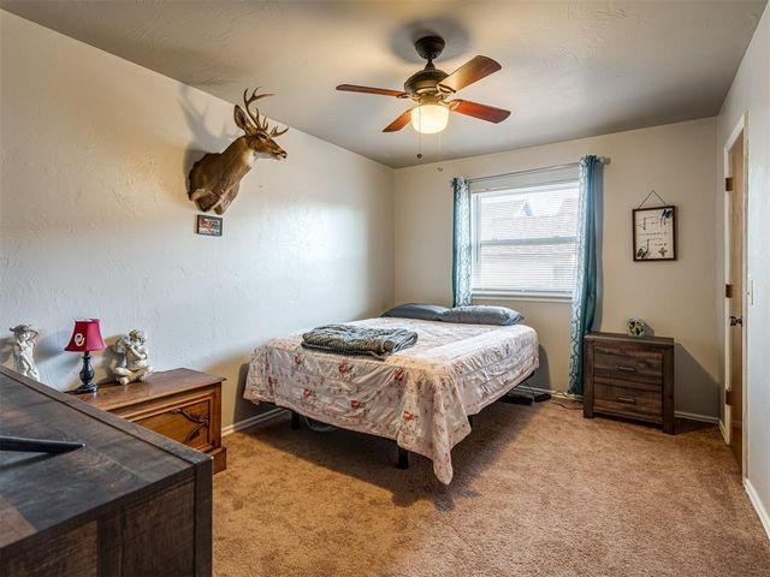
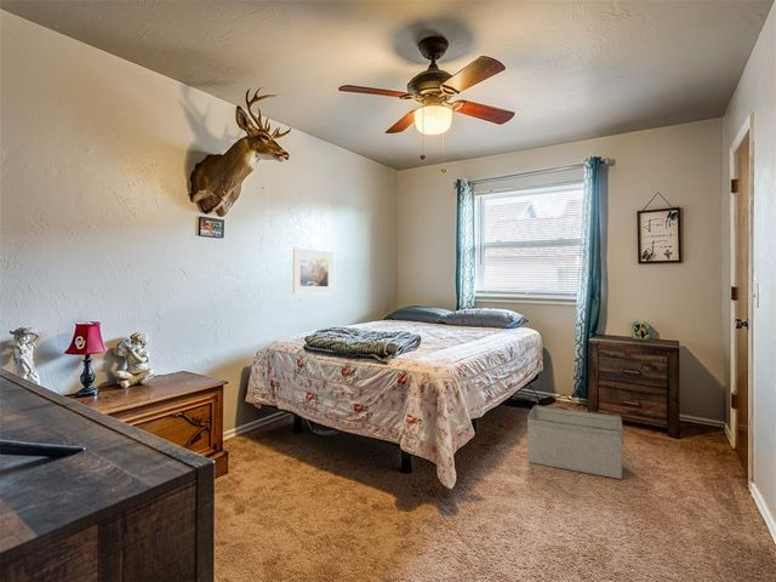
+ storage bin (574, 439)
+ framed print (314, 272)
